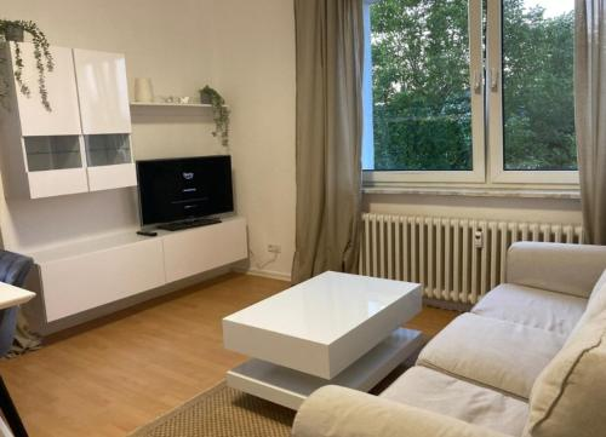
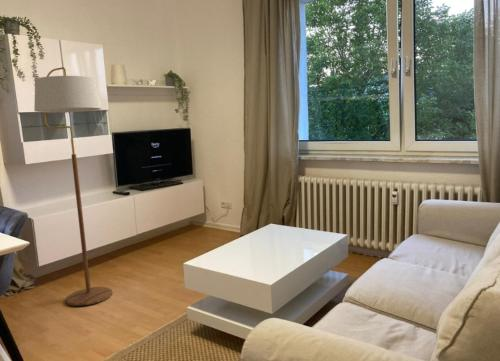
+ floor lamp (75, 185)
